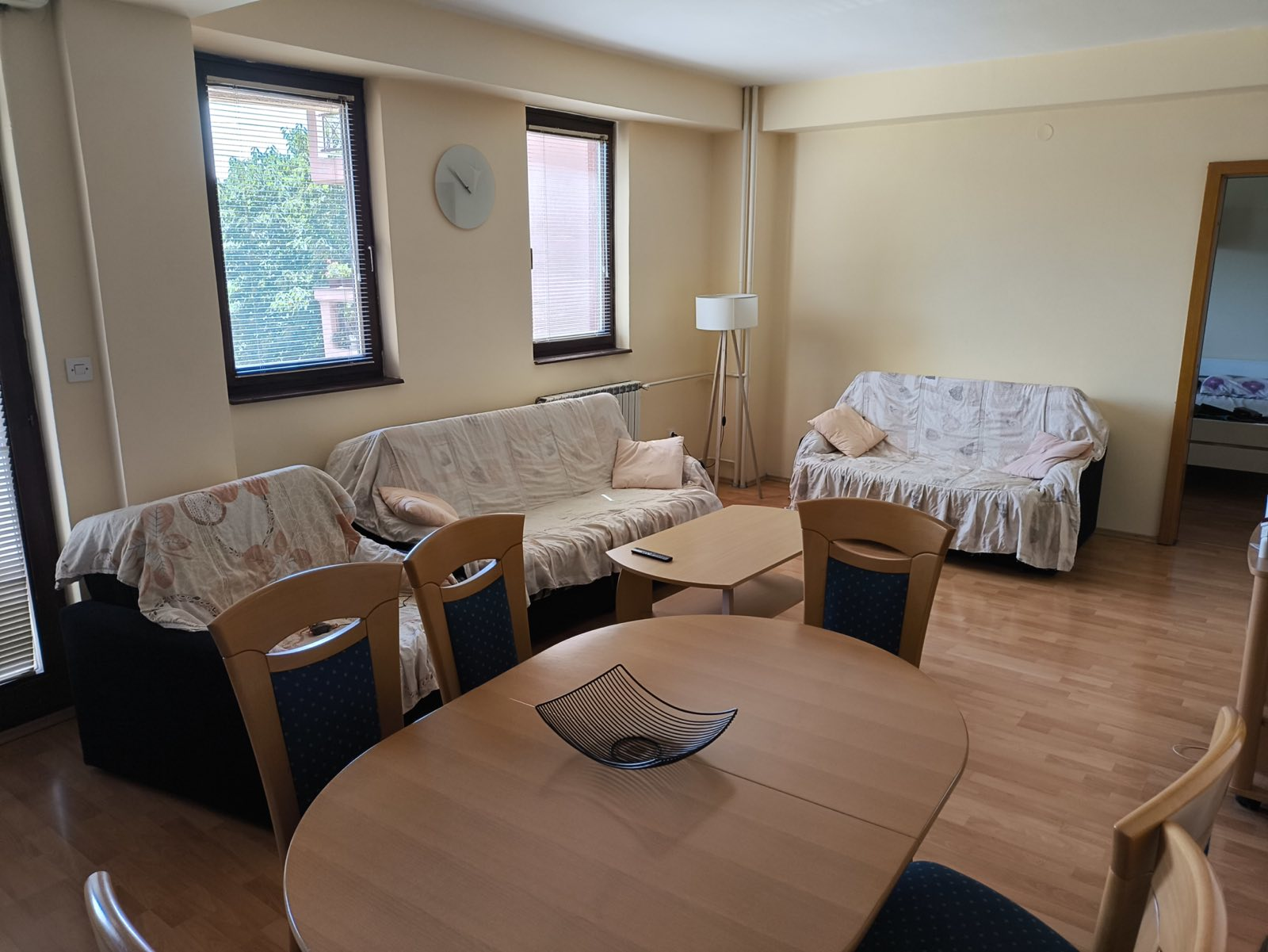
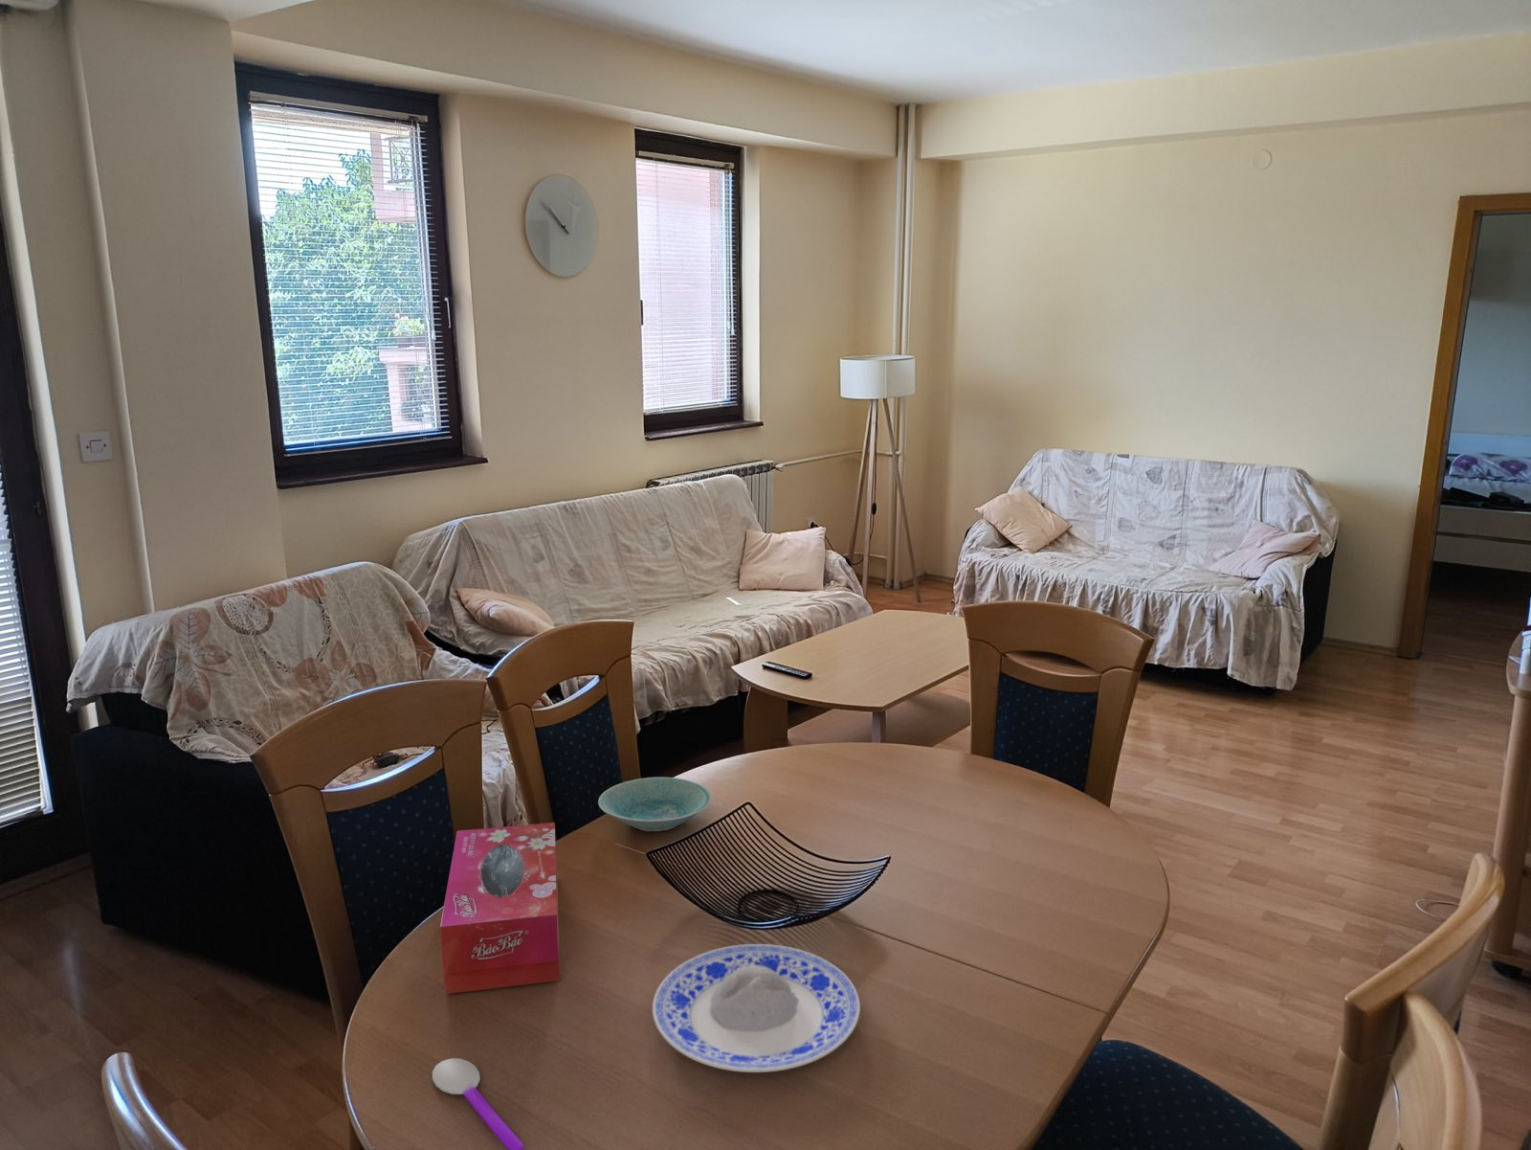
+ bowl (656, 809)
+ plate (756, 1000)
+ spoon (478, 1102)
+ tissue box (505, 900)
